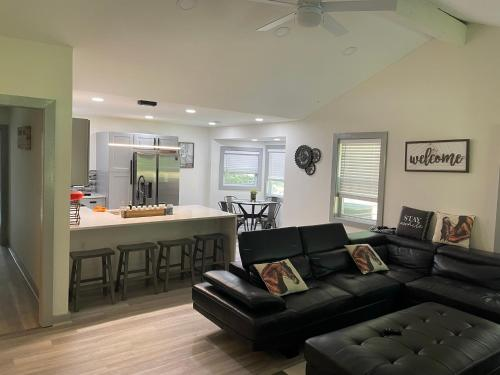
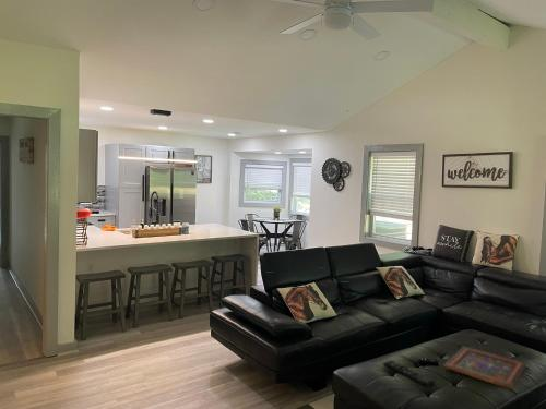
+ remote control (407, 372)
+ painted panel (485, 365)
